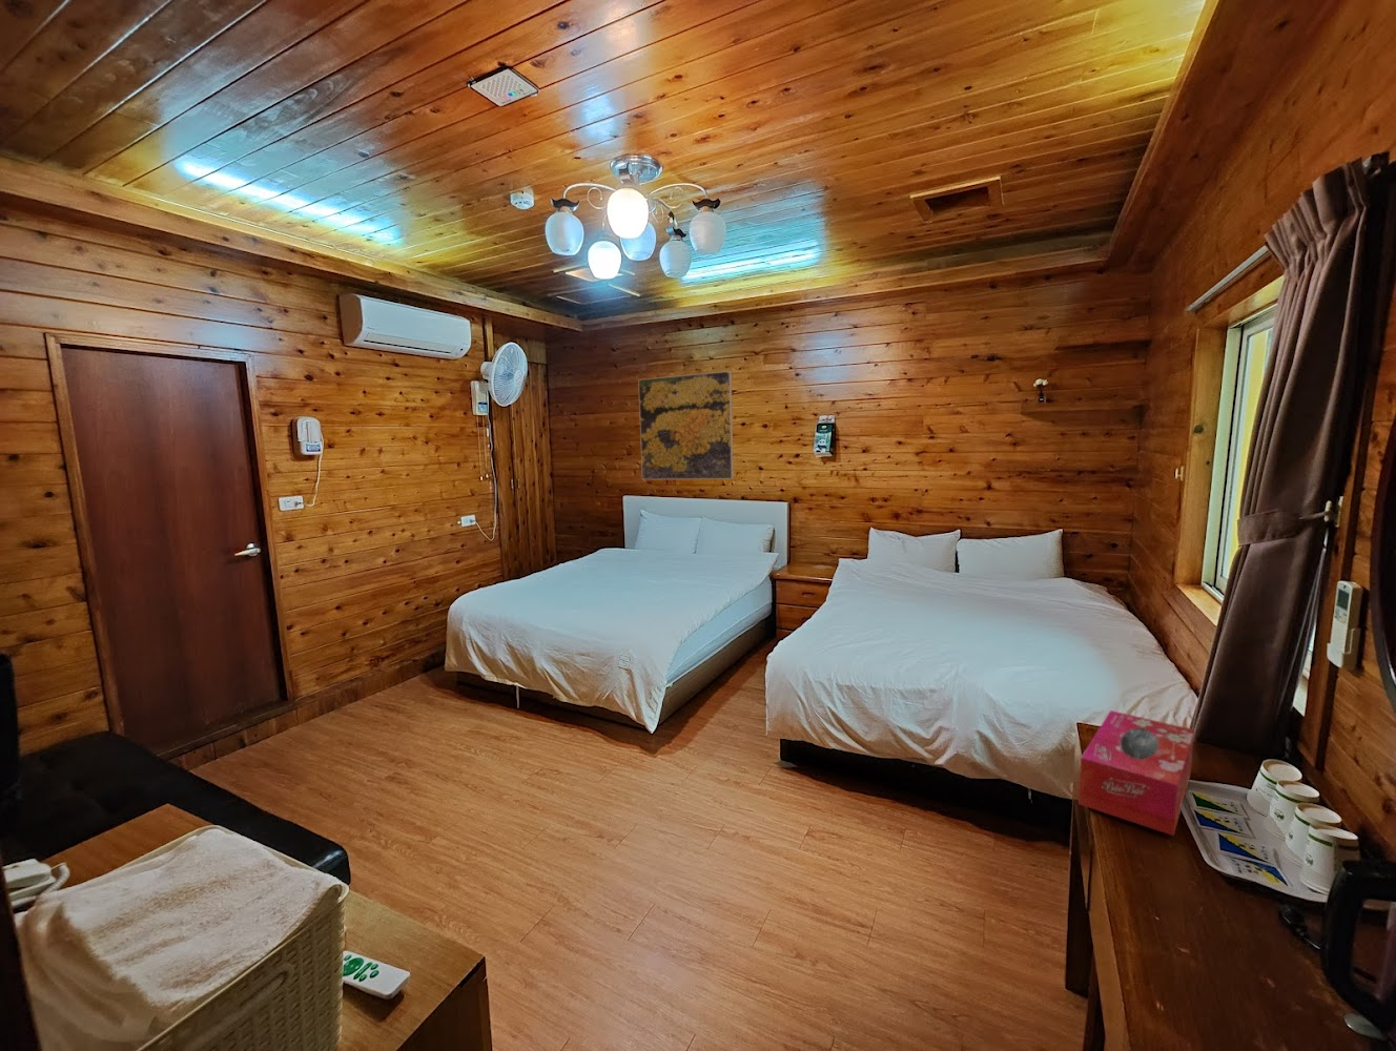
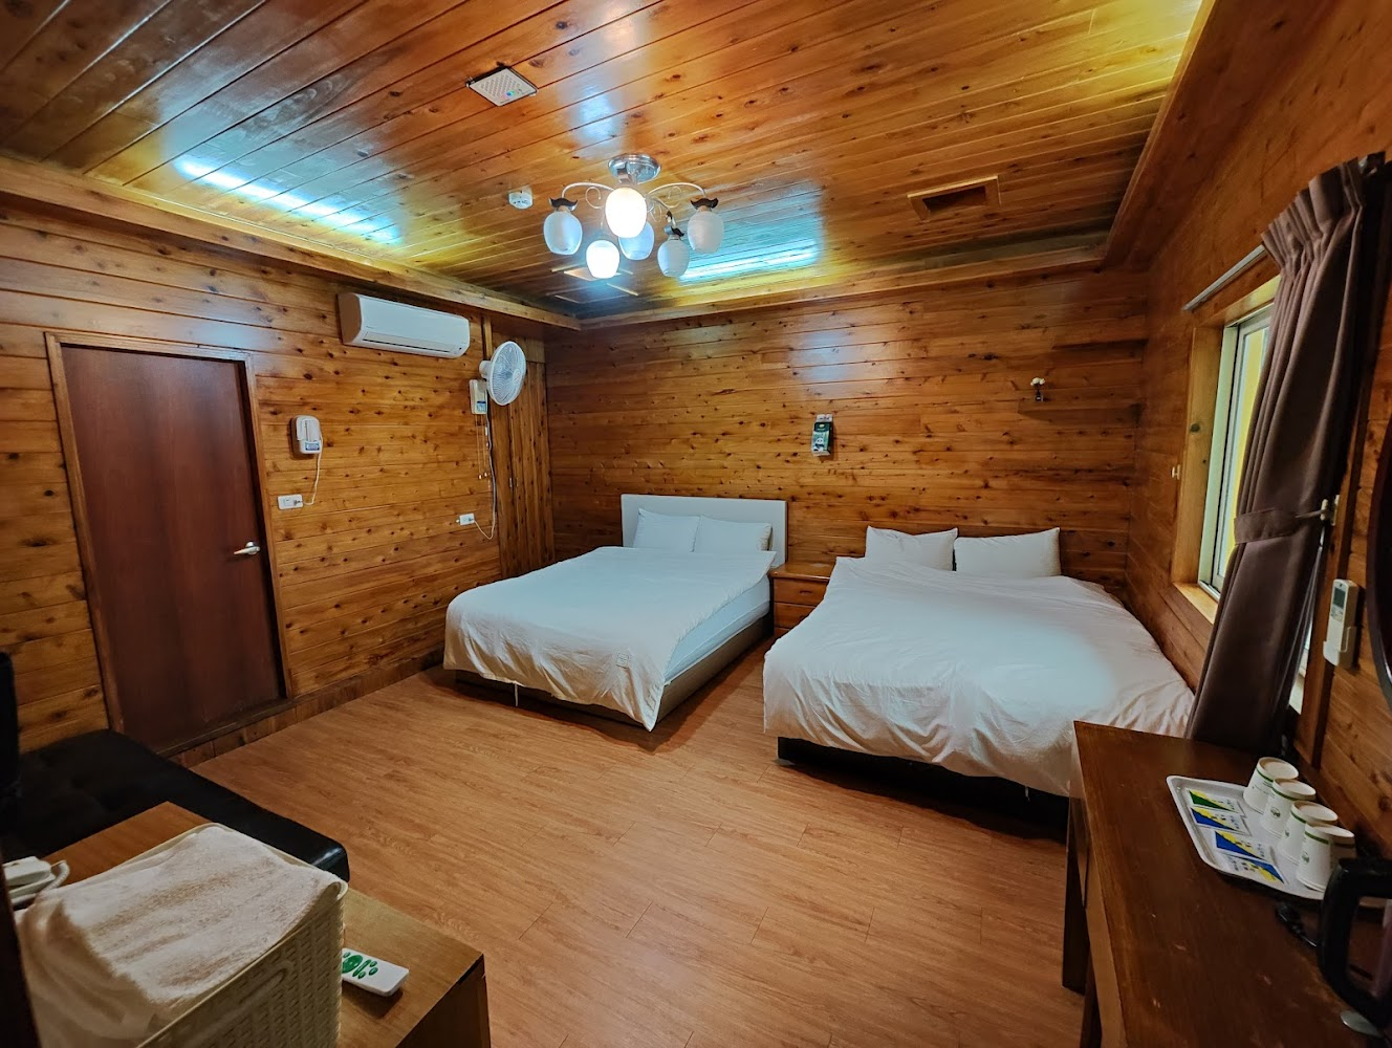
- tissue box (1138, 765)
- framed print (685, 427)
